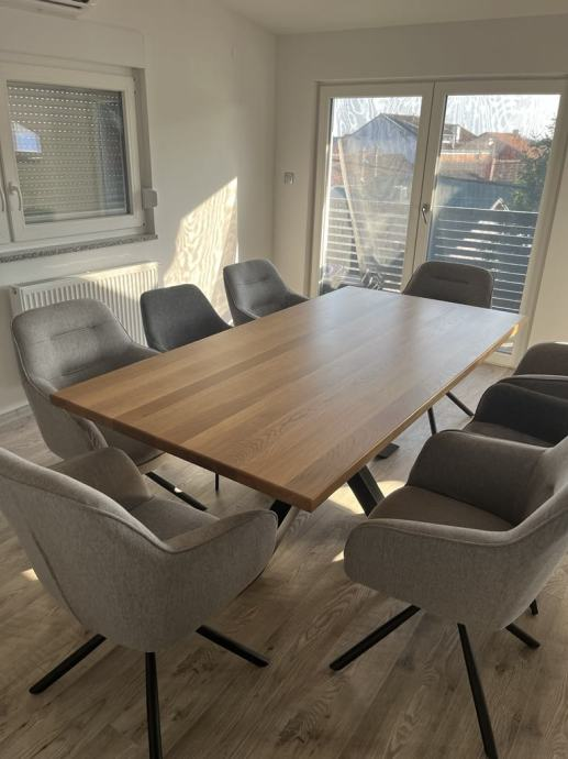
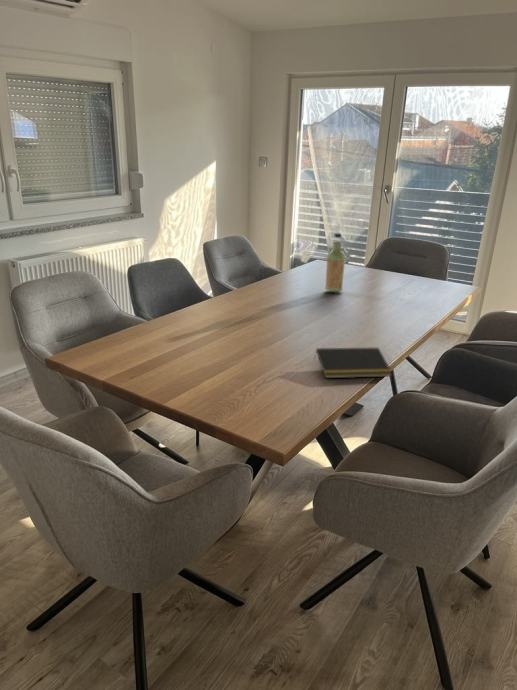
+ notepad (353, 362)
+ bottle (335, 263)
